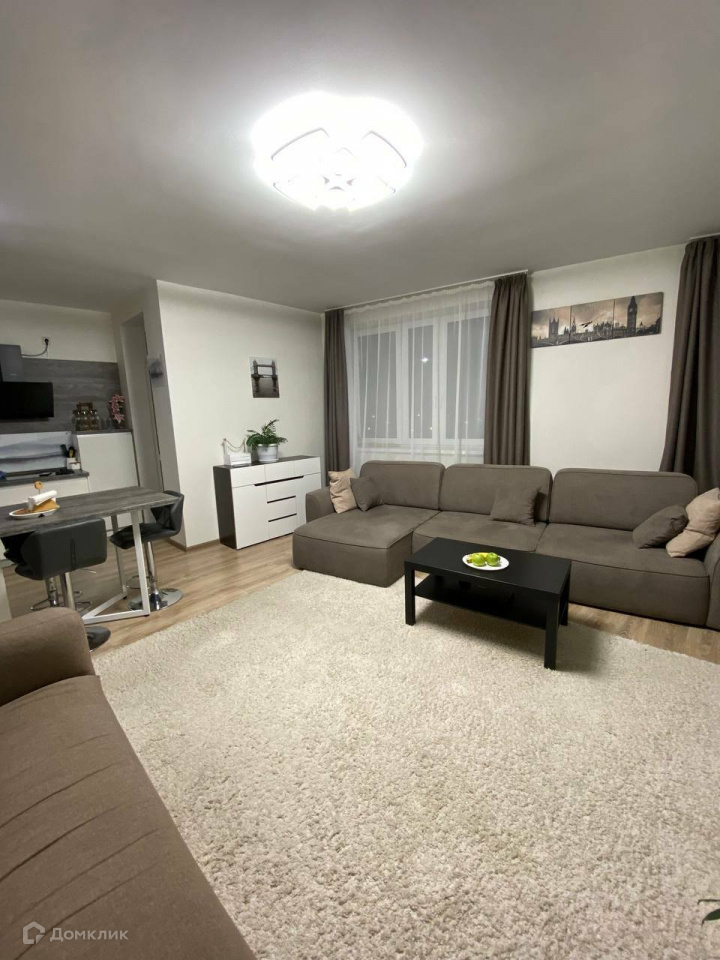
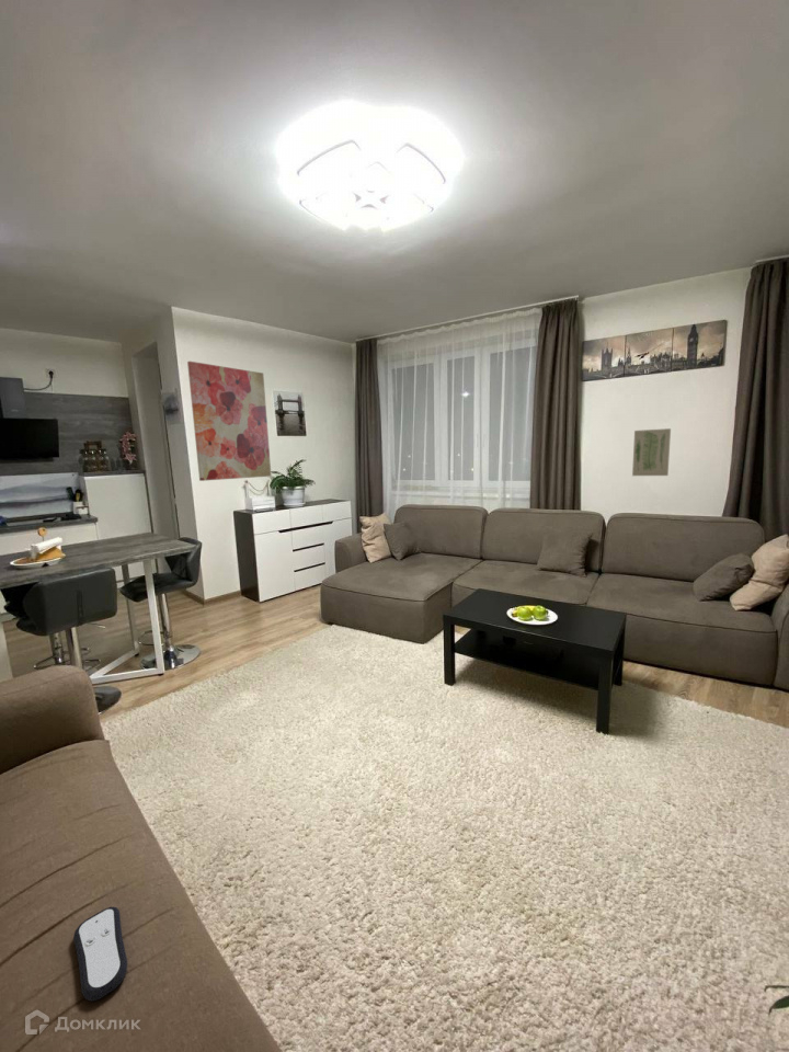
+ wall art (651, 453)
+ wall art (232, 424)
+ remote control (101, 950)
